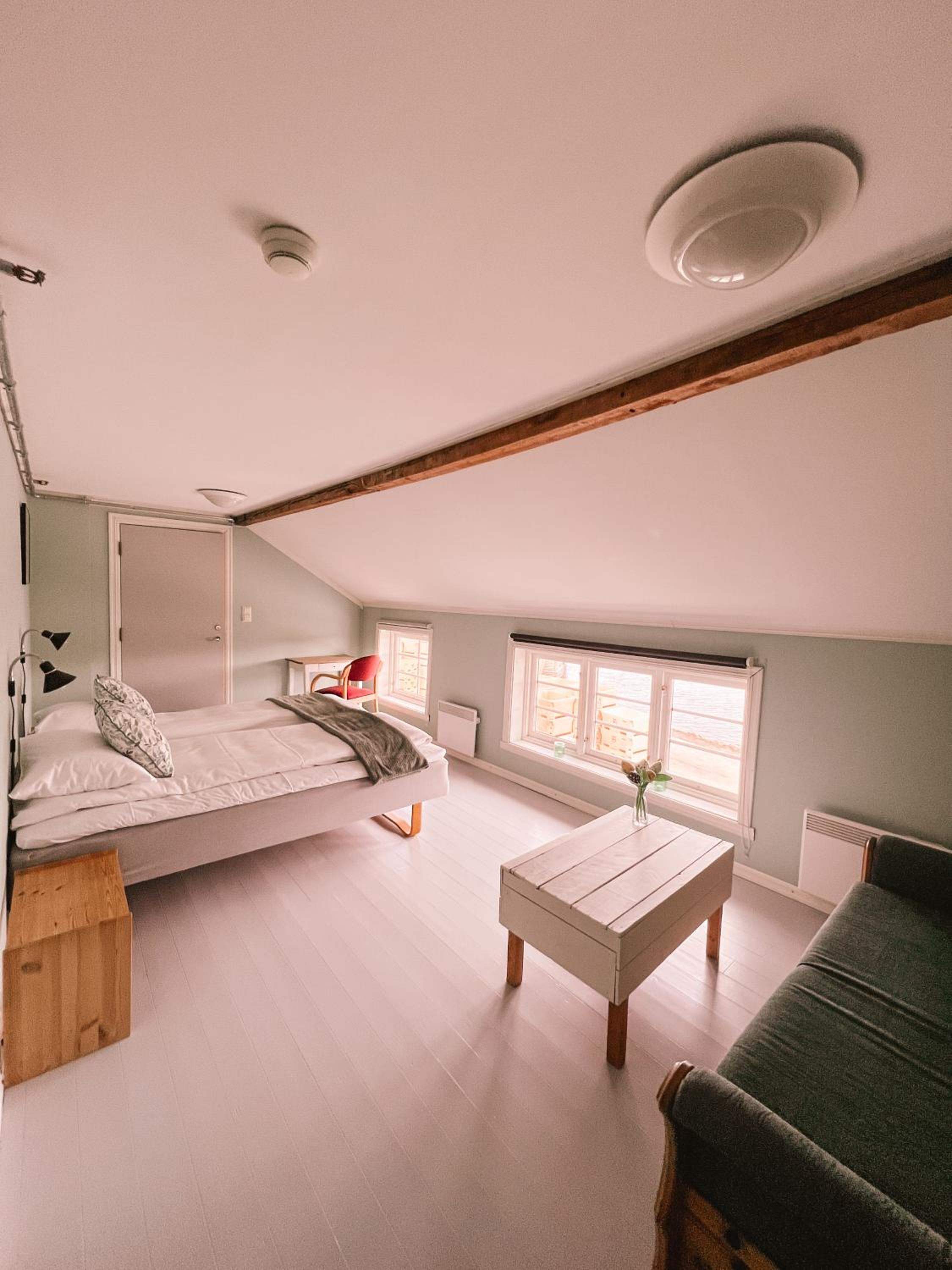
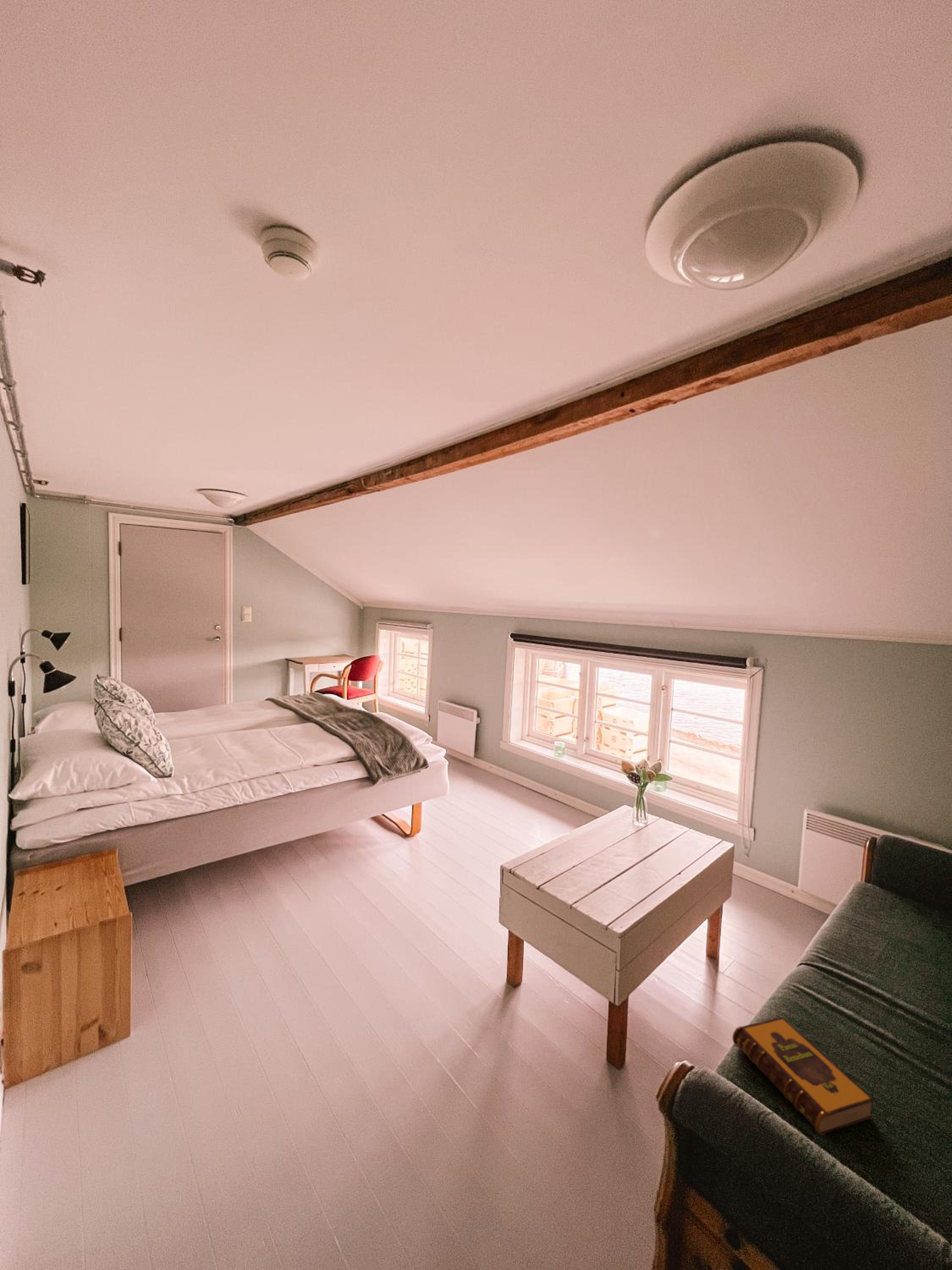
+ hardback book (797, 1070)
